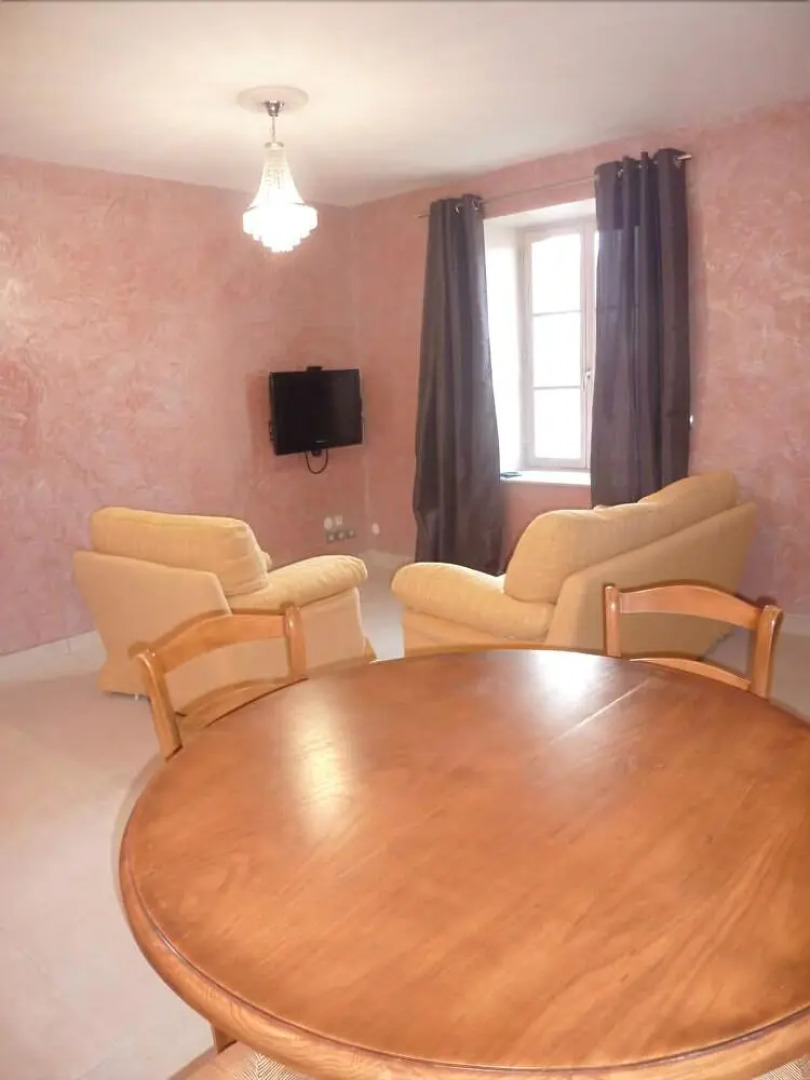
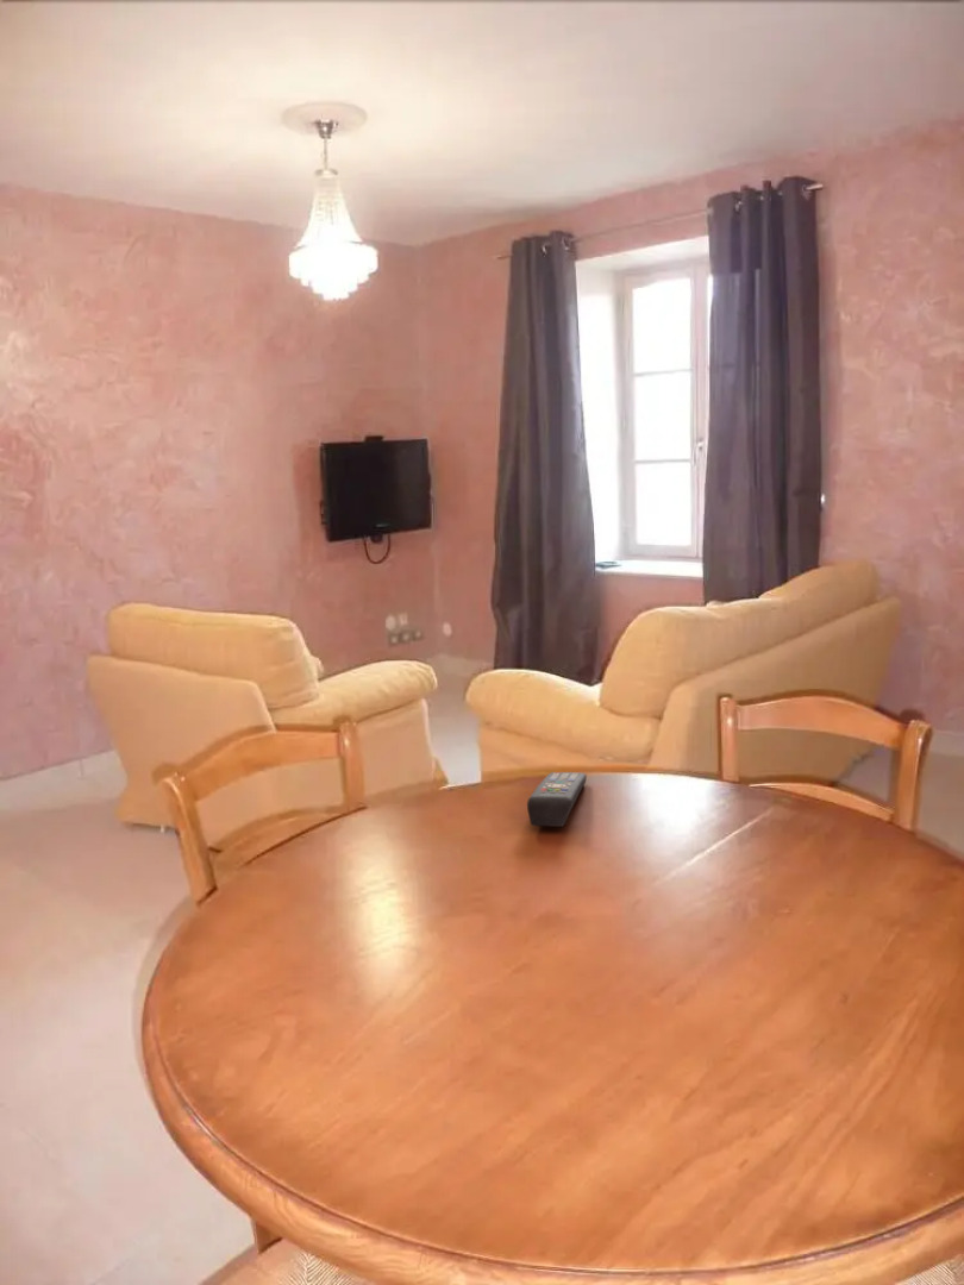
+ remote control (558, 792)
